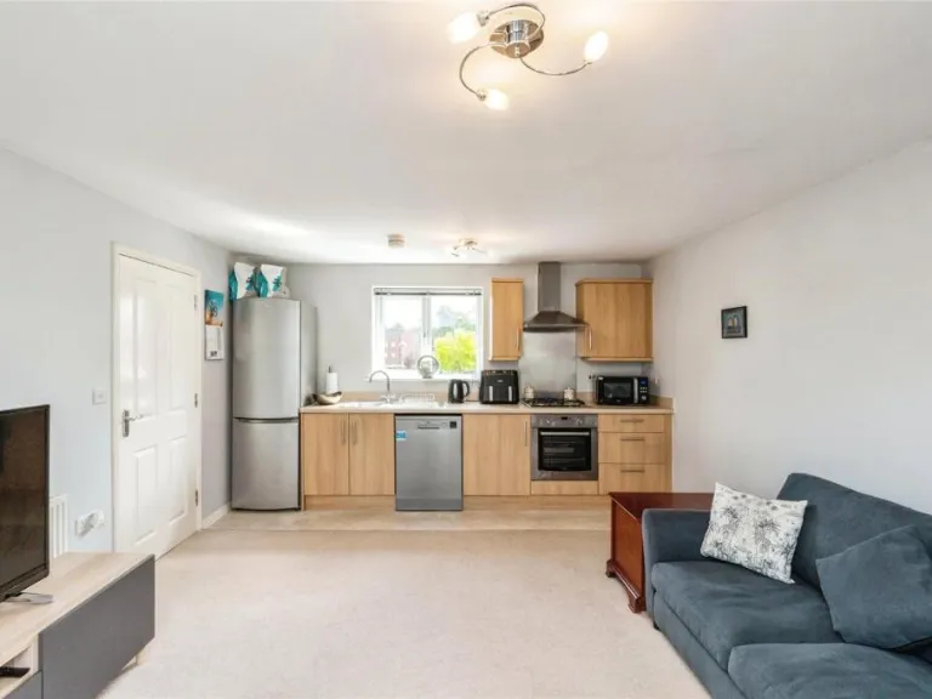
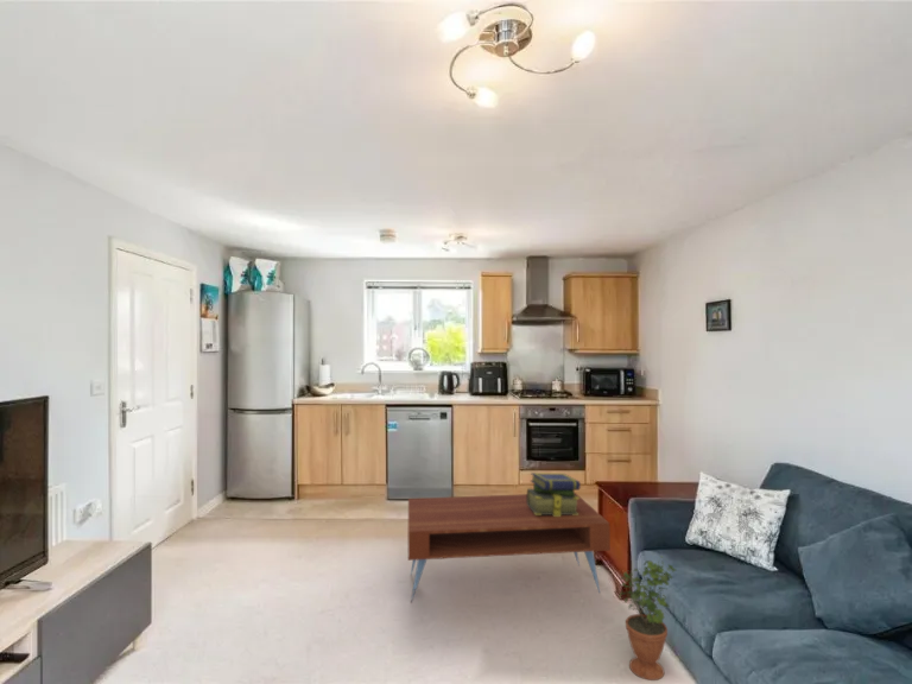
+ coffee table (501, 546)
+ potted plant (647, 609)
+ stack of books (552, 492)
